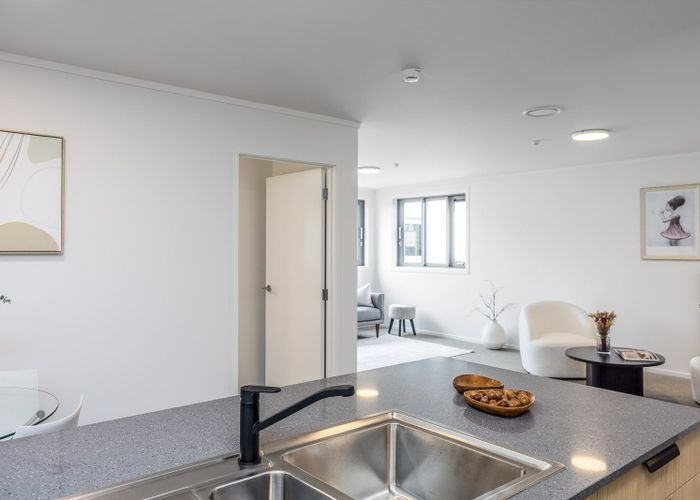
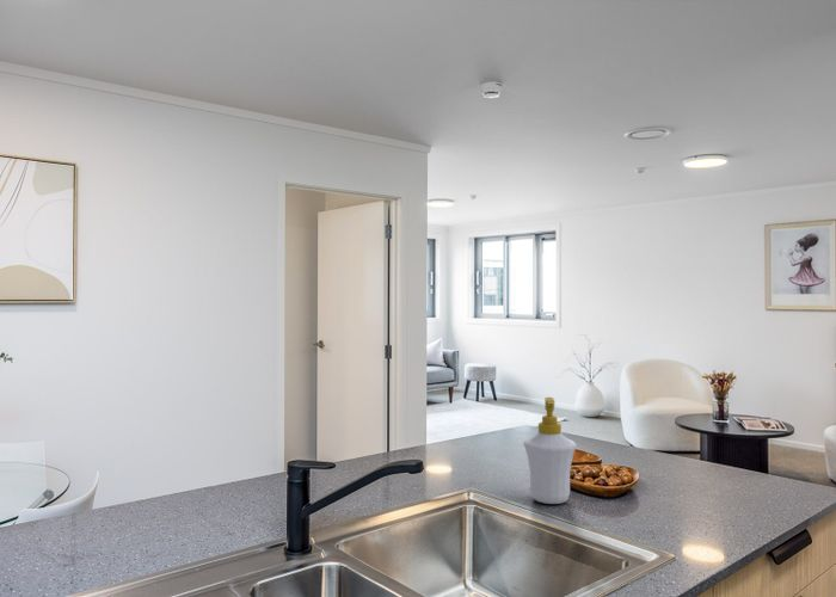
+ soap bottle (549, 449)
